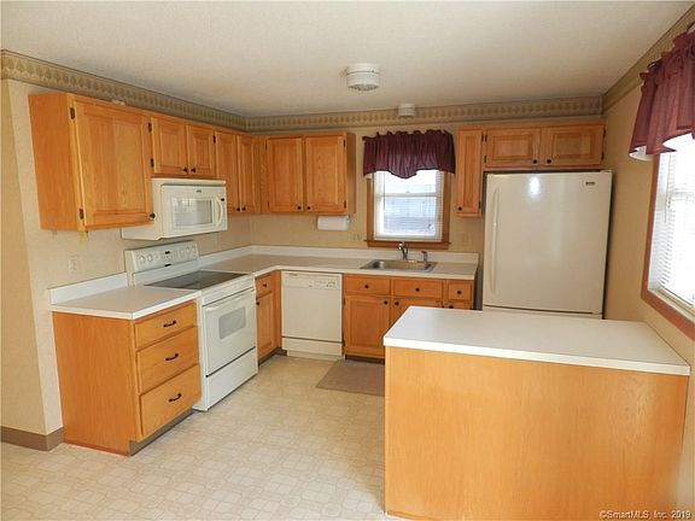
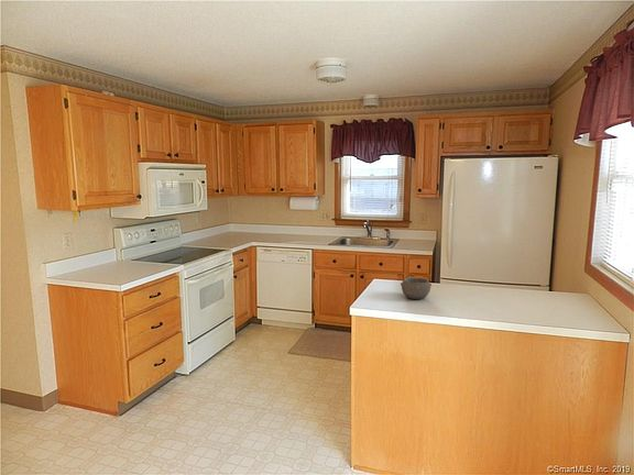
+ bowl (415, 288)
